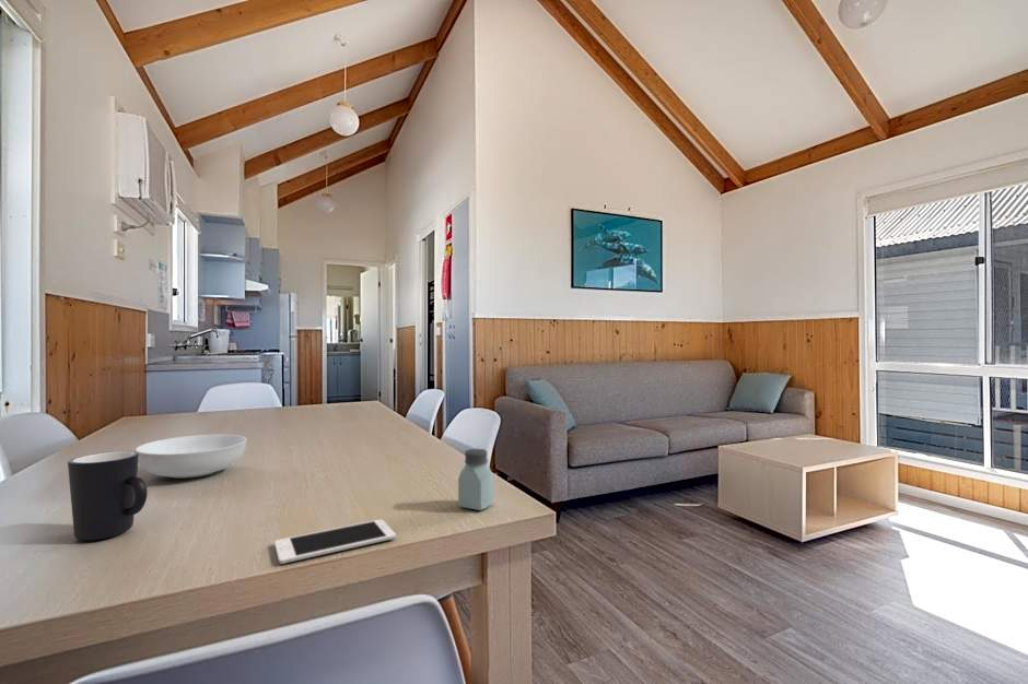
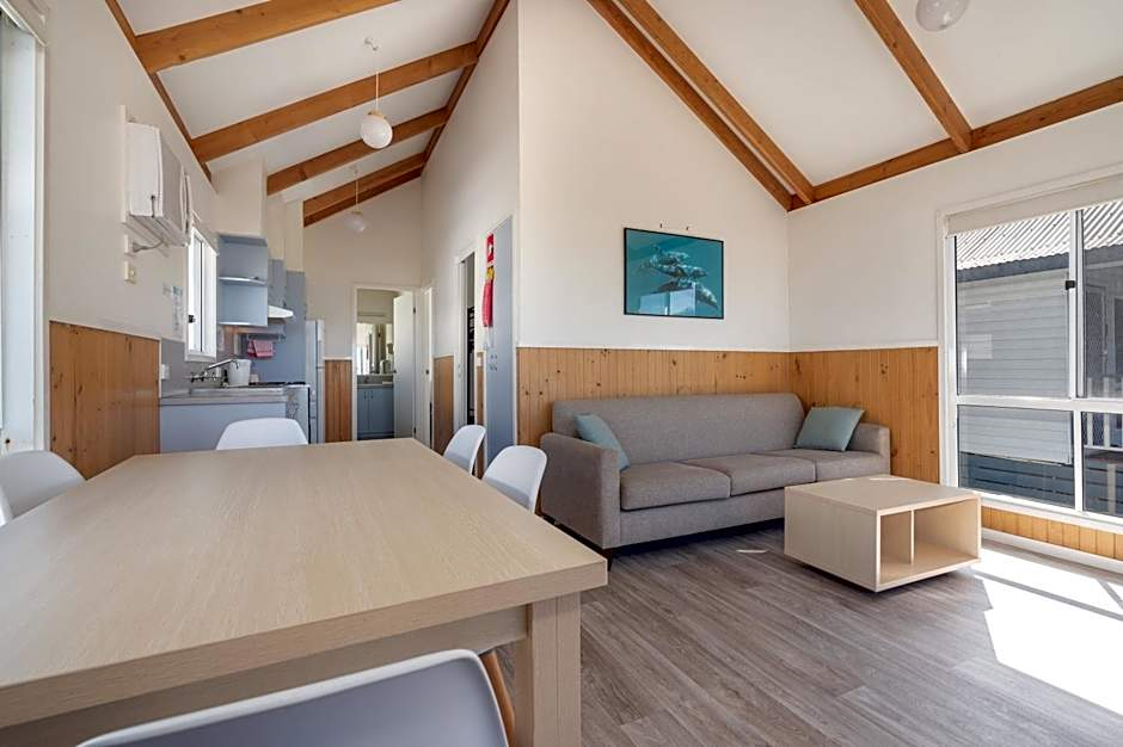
- cell phone (336, 539)
- mug (113, 495)
- serving bowl (194, 458)
- saltshaker (476, 477)
